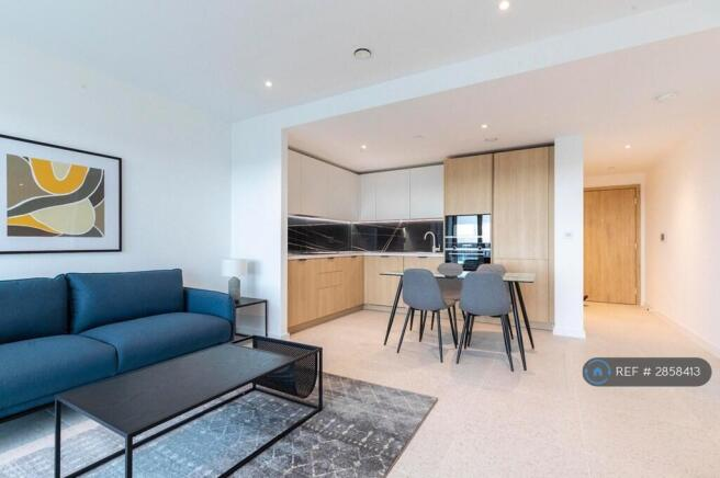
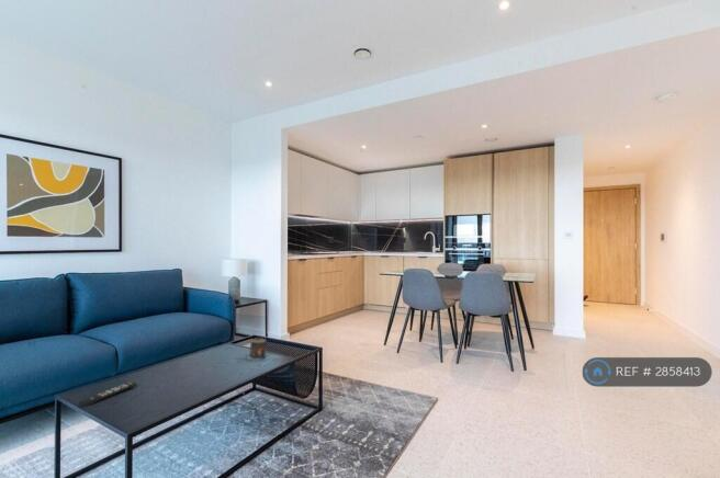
+ remote control (109, 392)
+ candle (257, 348)
